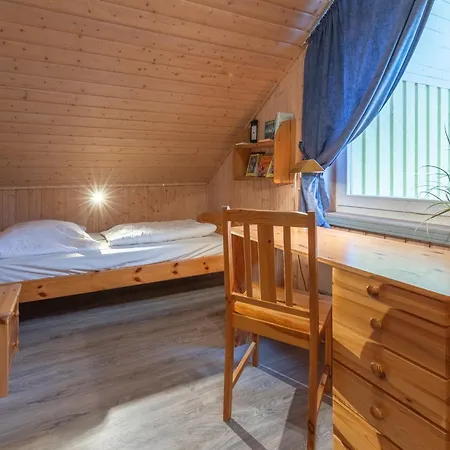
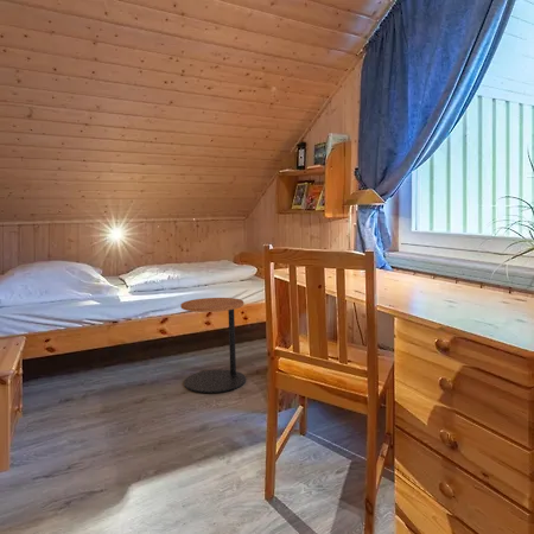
+ side table (229, 342)
